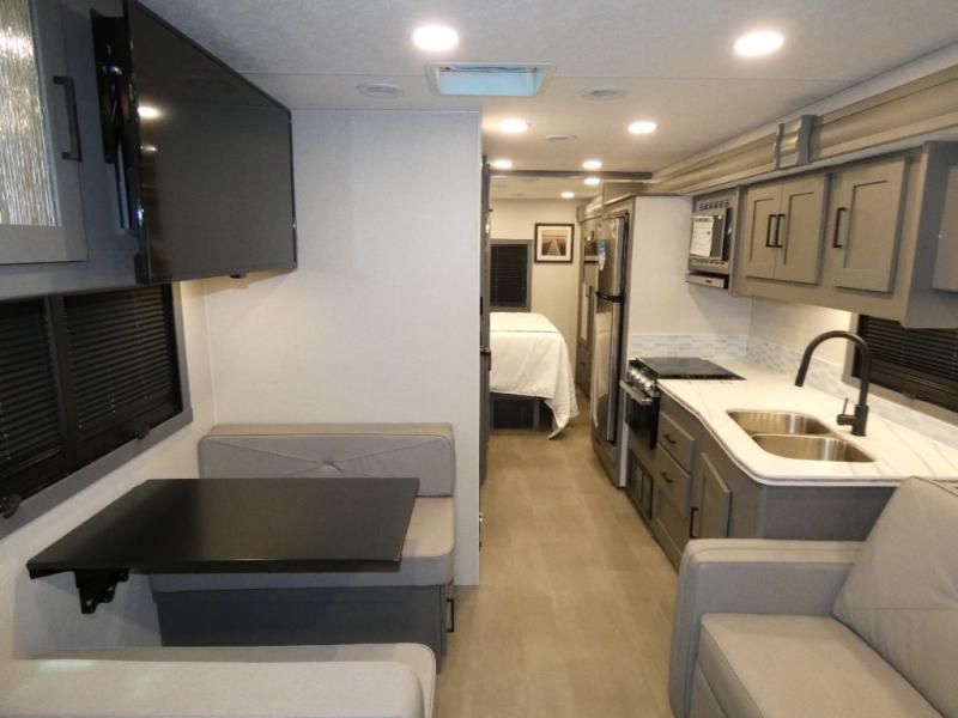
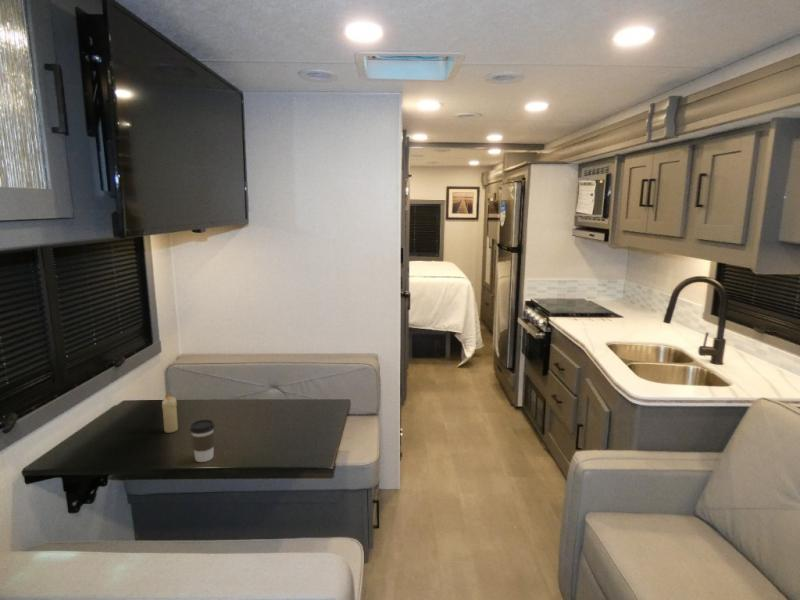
+ candle (169, 411)
+ coffee cup (203, 440)
